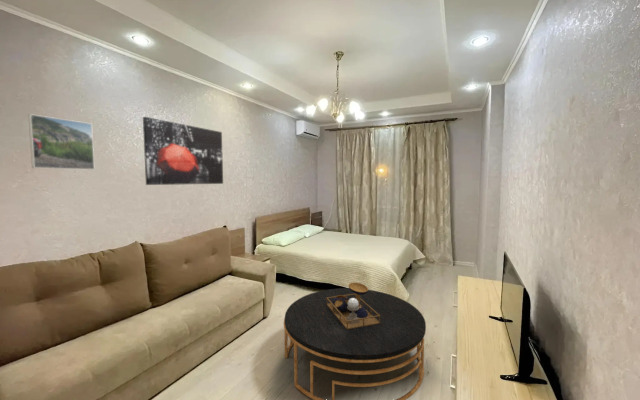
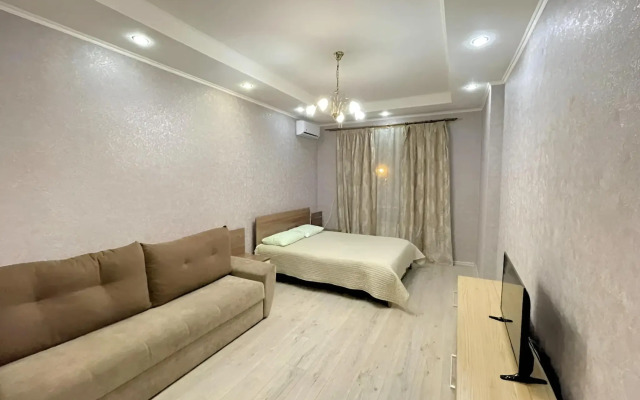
- coffee table (352, 323)
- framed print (63, 144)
- wall art (188, 155)
